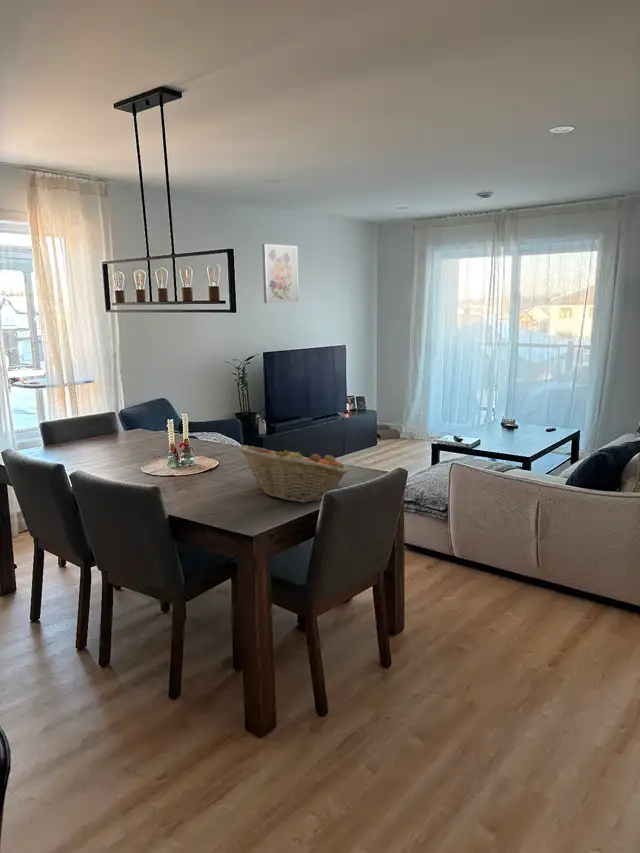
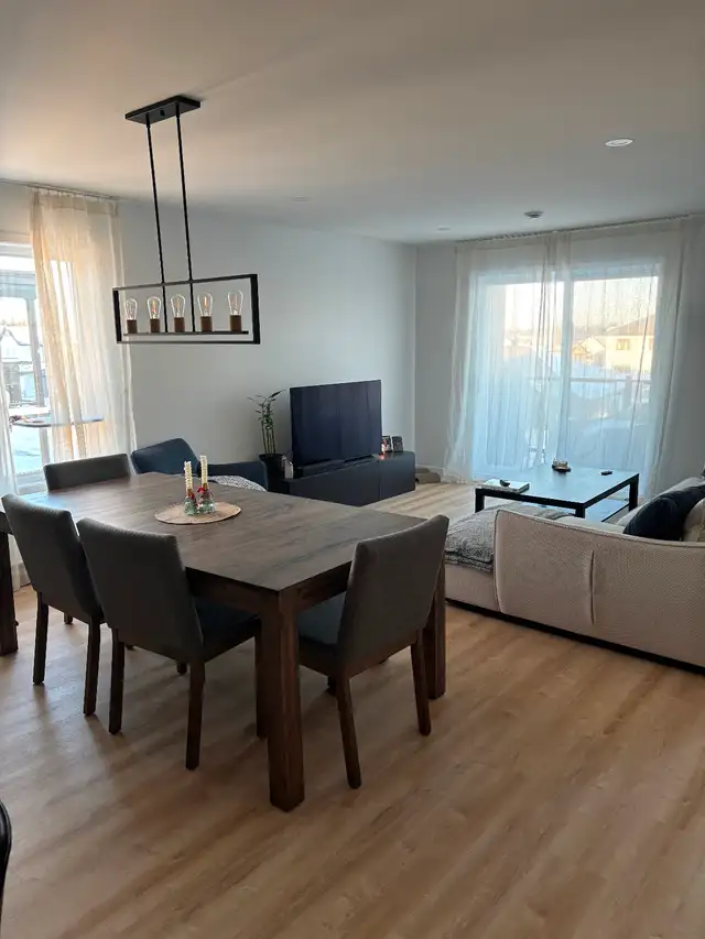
- wall art (280, 274)
- fruit basket (292, 467)
